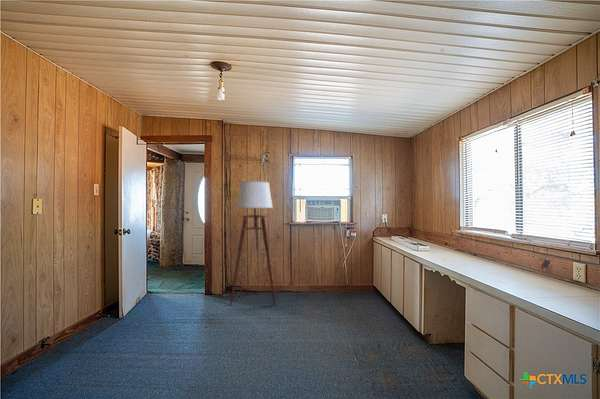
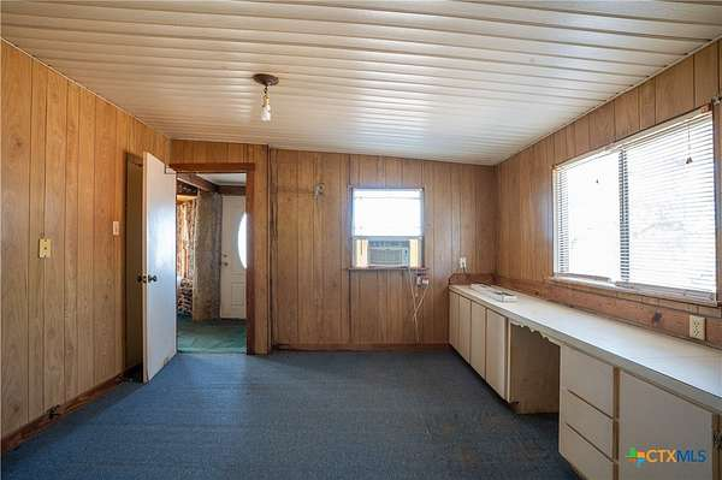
- floor lamp (243, 239)
